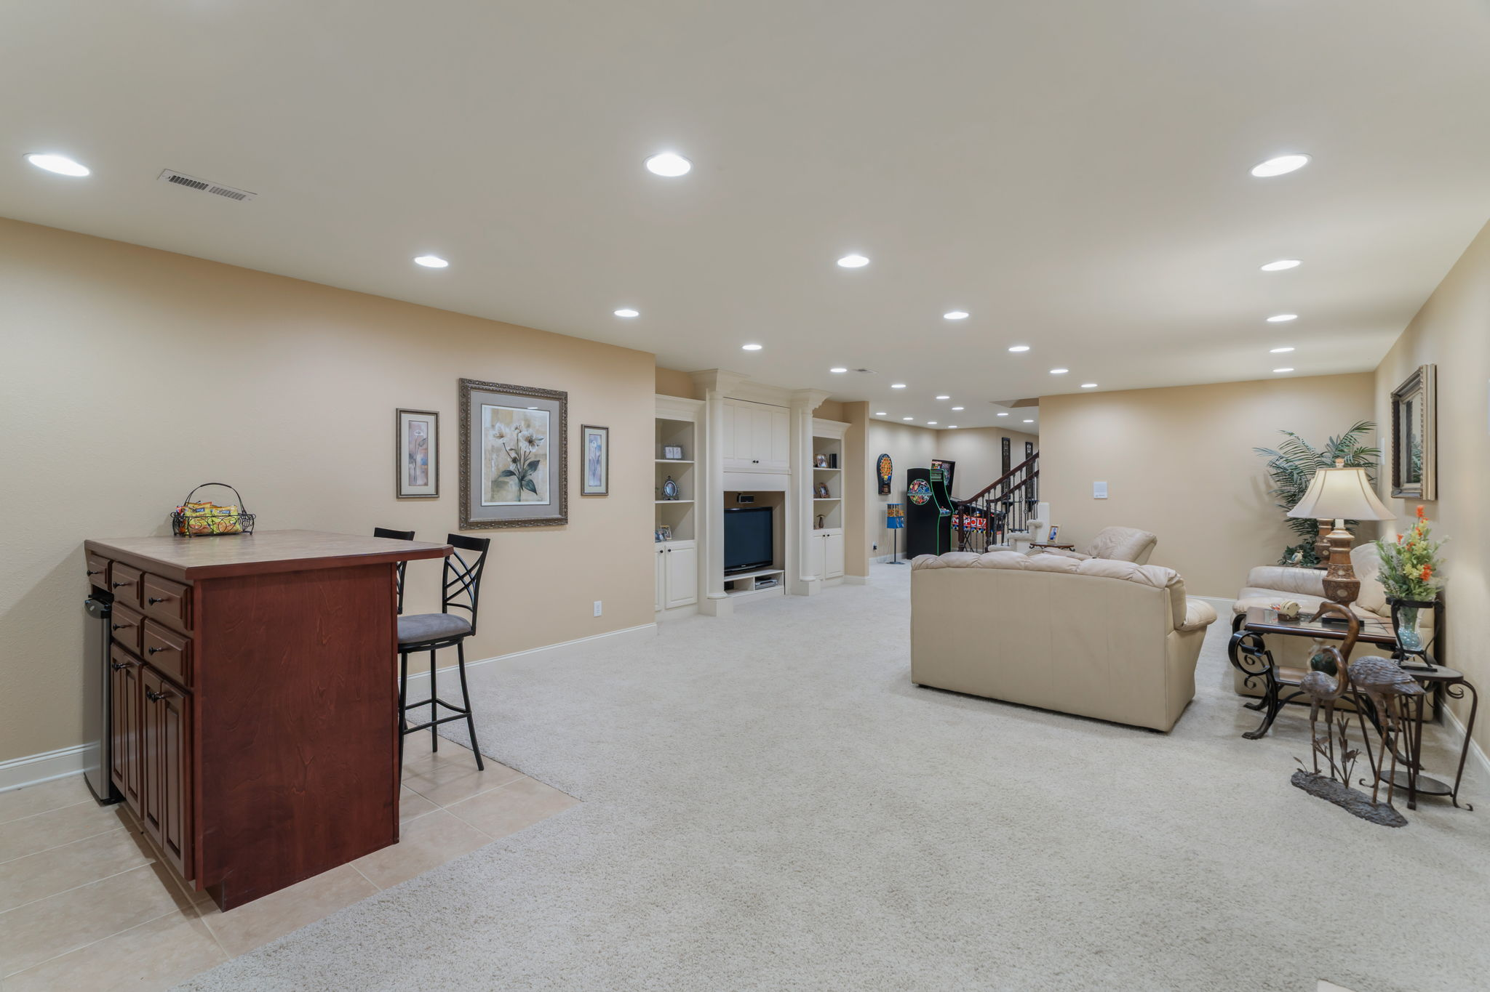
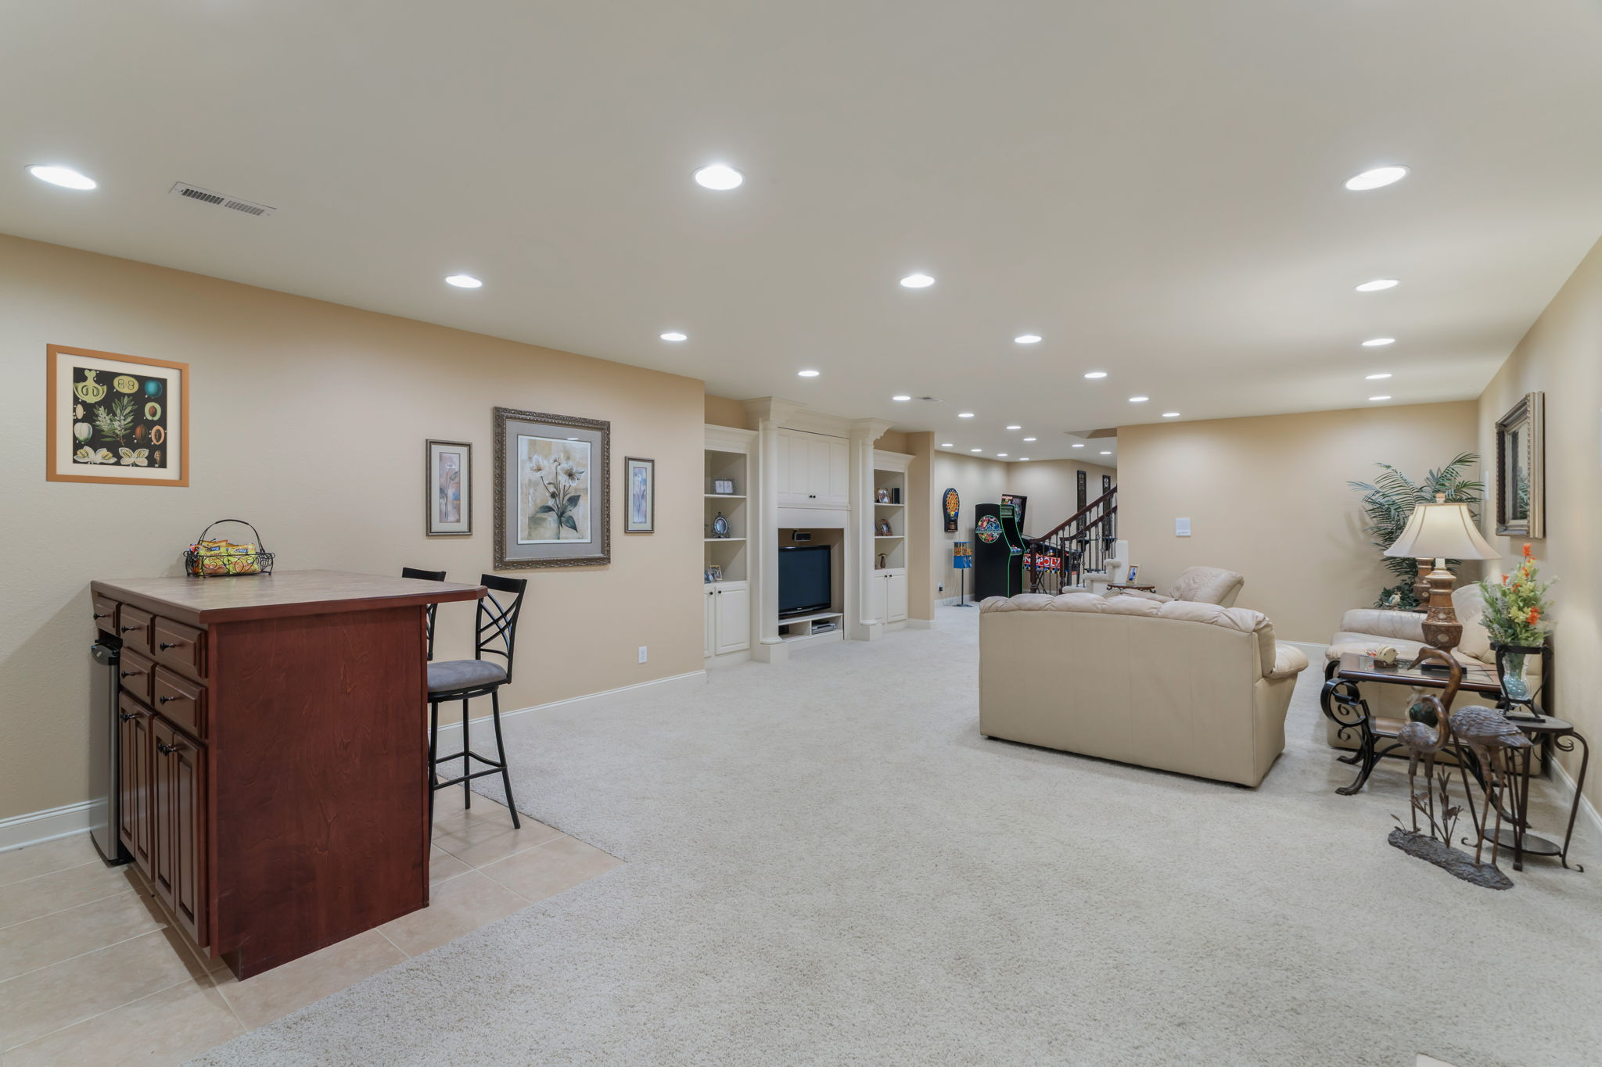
+ wall art (121, 419)
